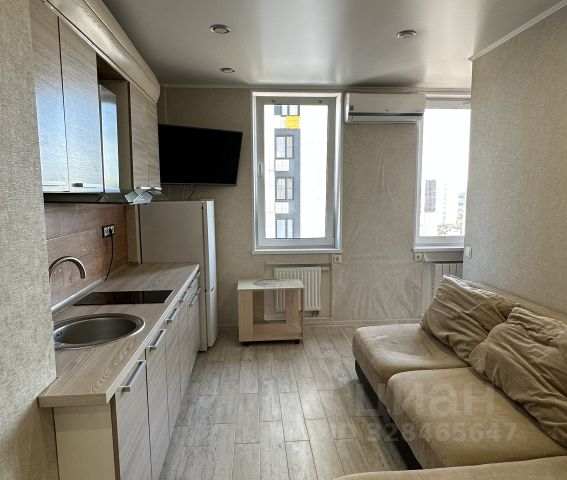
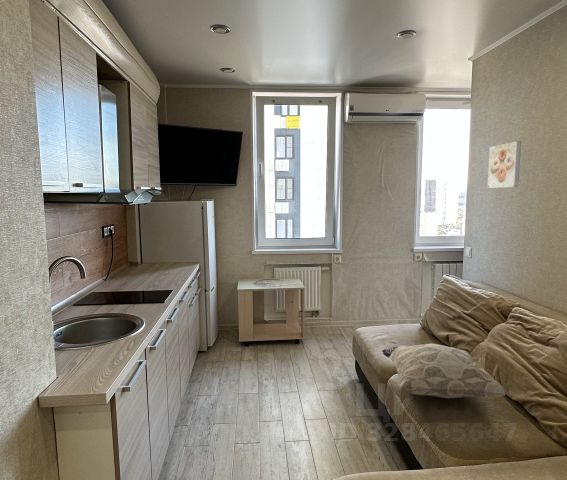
+ decorative pillow (437, 369)
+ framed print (503, 166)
